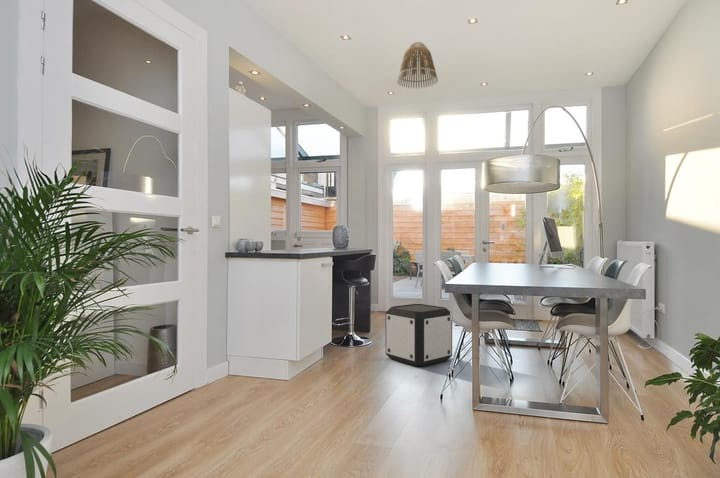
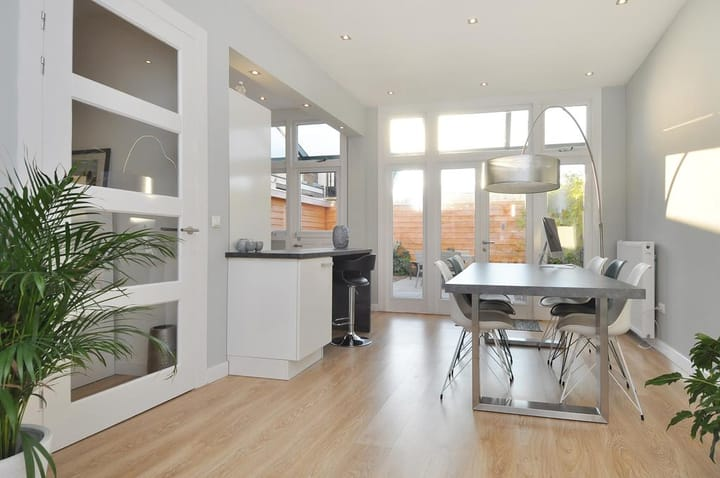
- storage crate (418, 333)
- lamp shade (416, 62)
